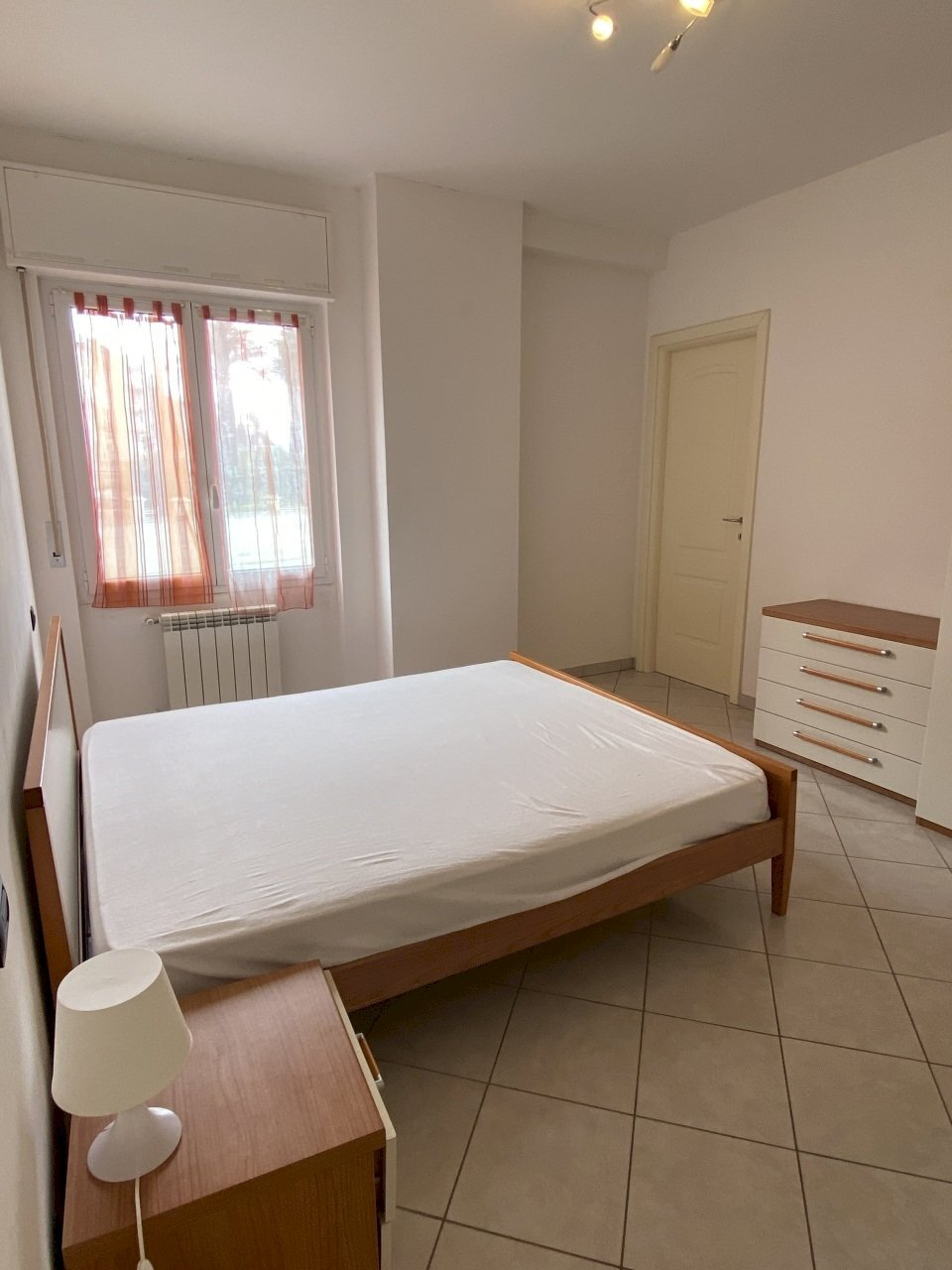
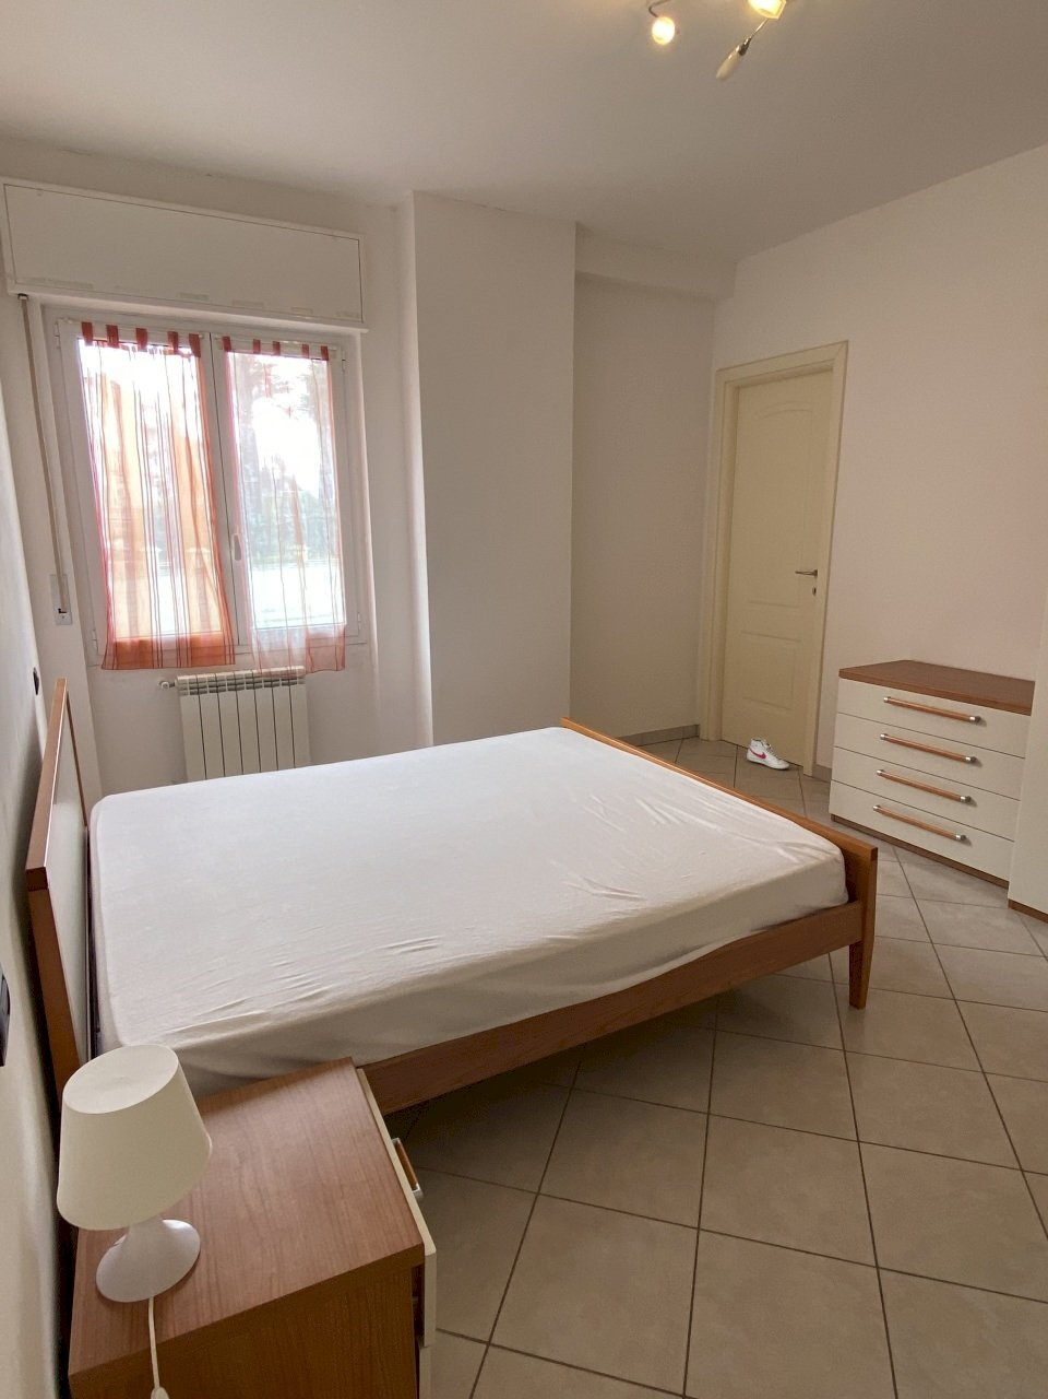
+ shoe (768, 752)
